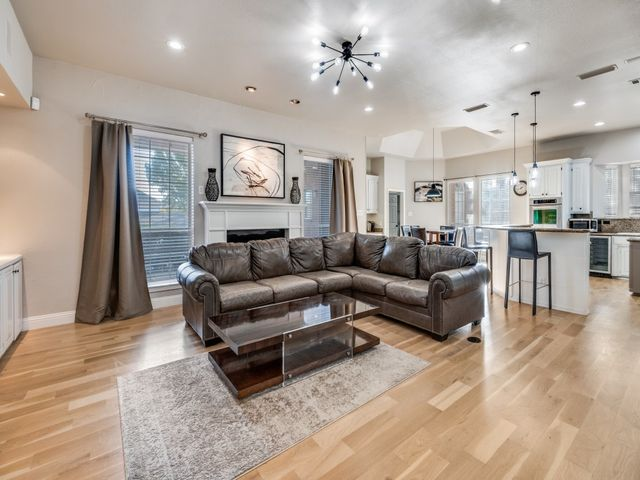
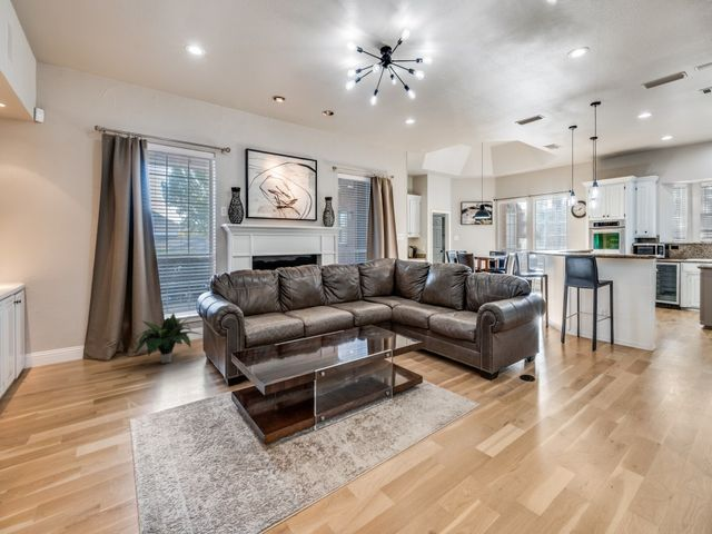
+ potted plant (168, 337)
